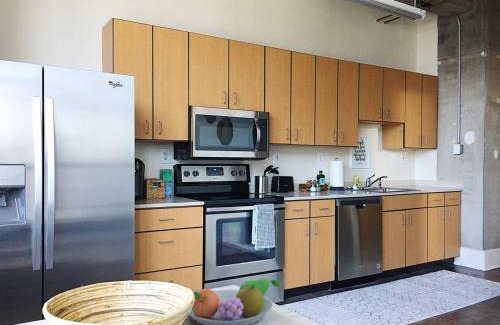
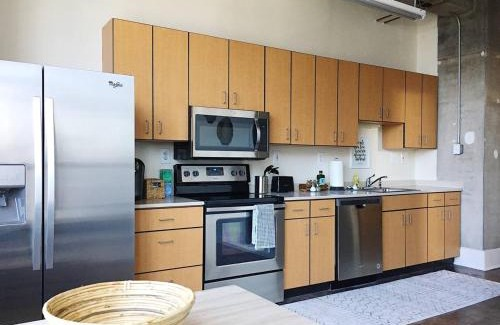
- fruit bowl (231, 295)
